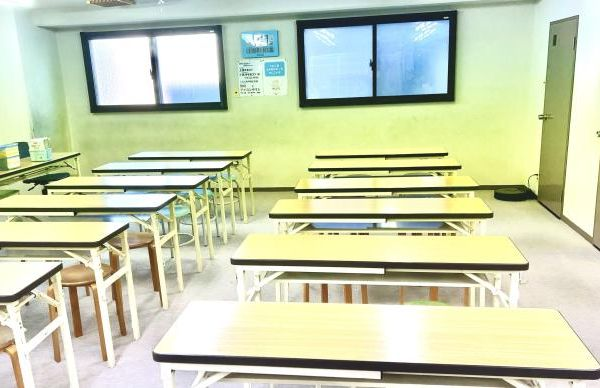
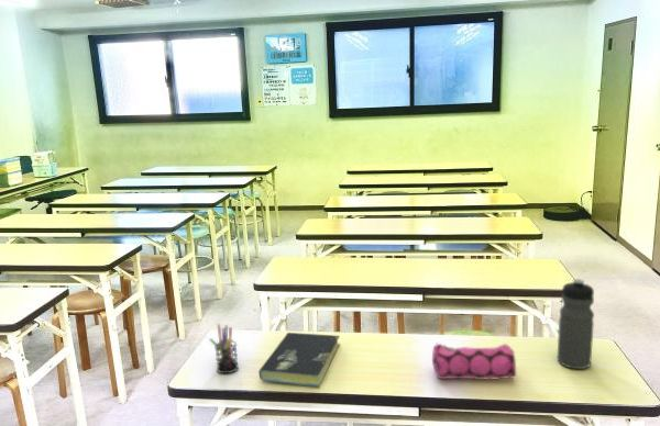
+ water bottle (575, 322)
+ pencil case (473, 359)
+ pen holder (222, 348)
+ book (301, 356)
